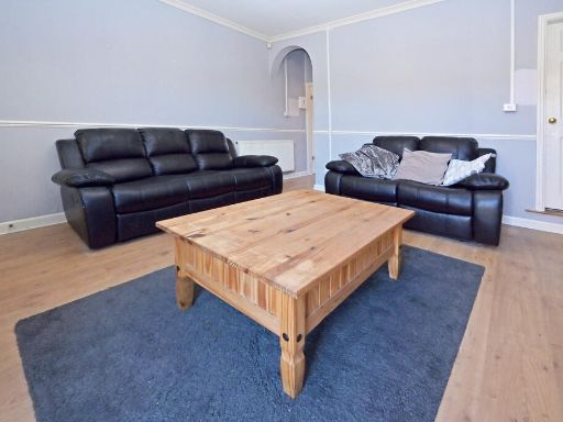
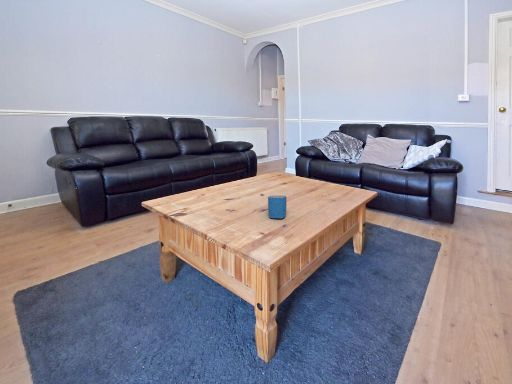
+ mug (278, 206)
